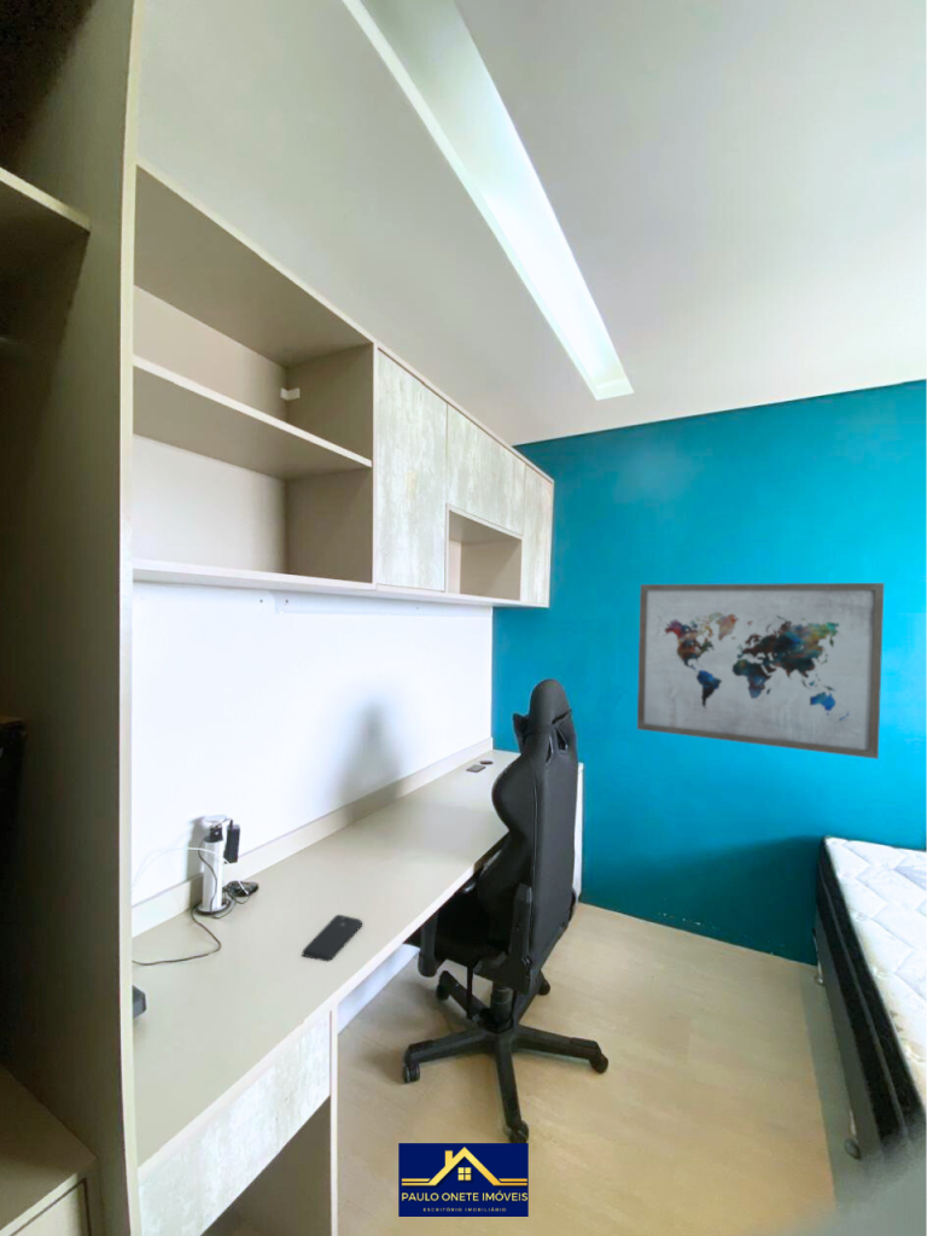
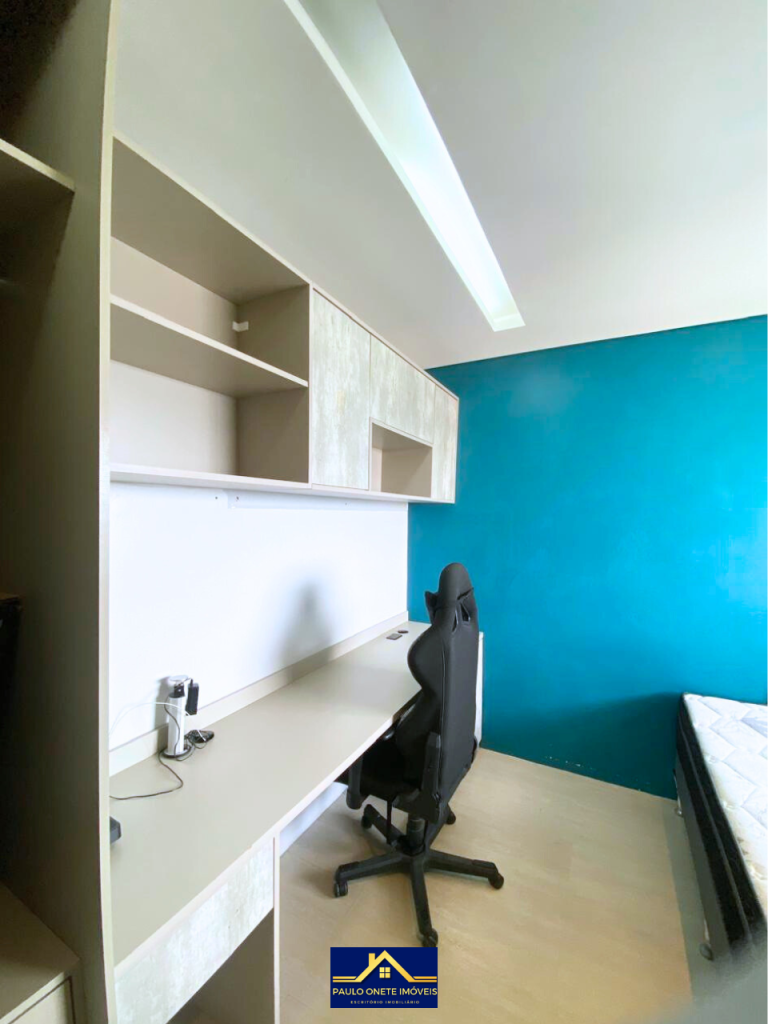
- smartphone (333, 935)
- wall art (747, 663)
